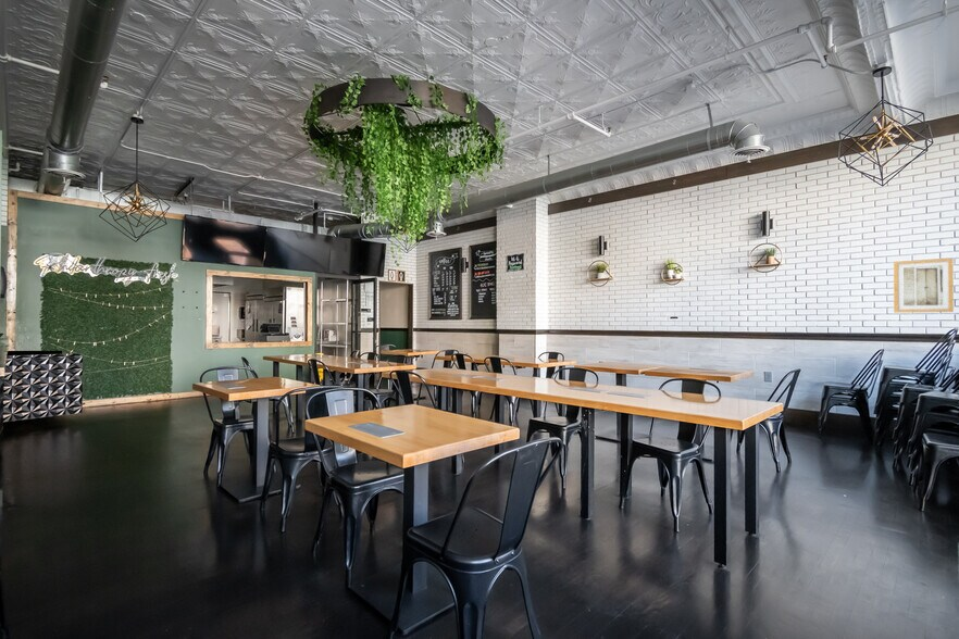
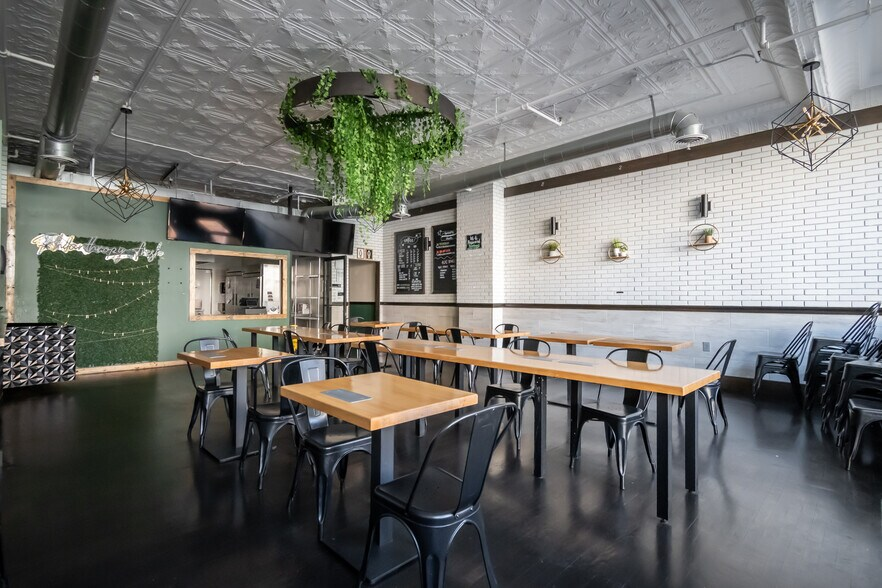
- wall art (922, 286)
